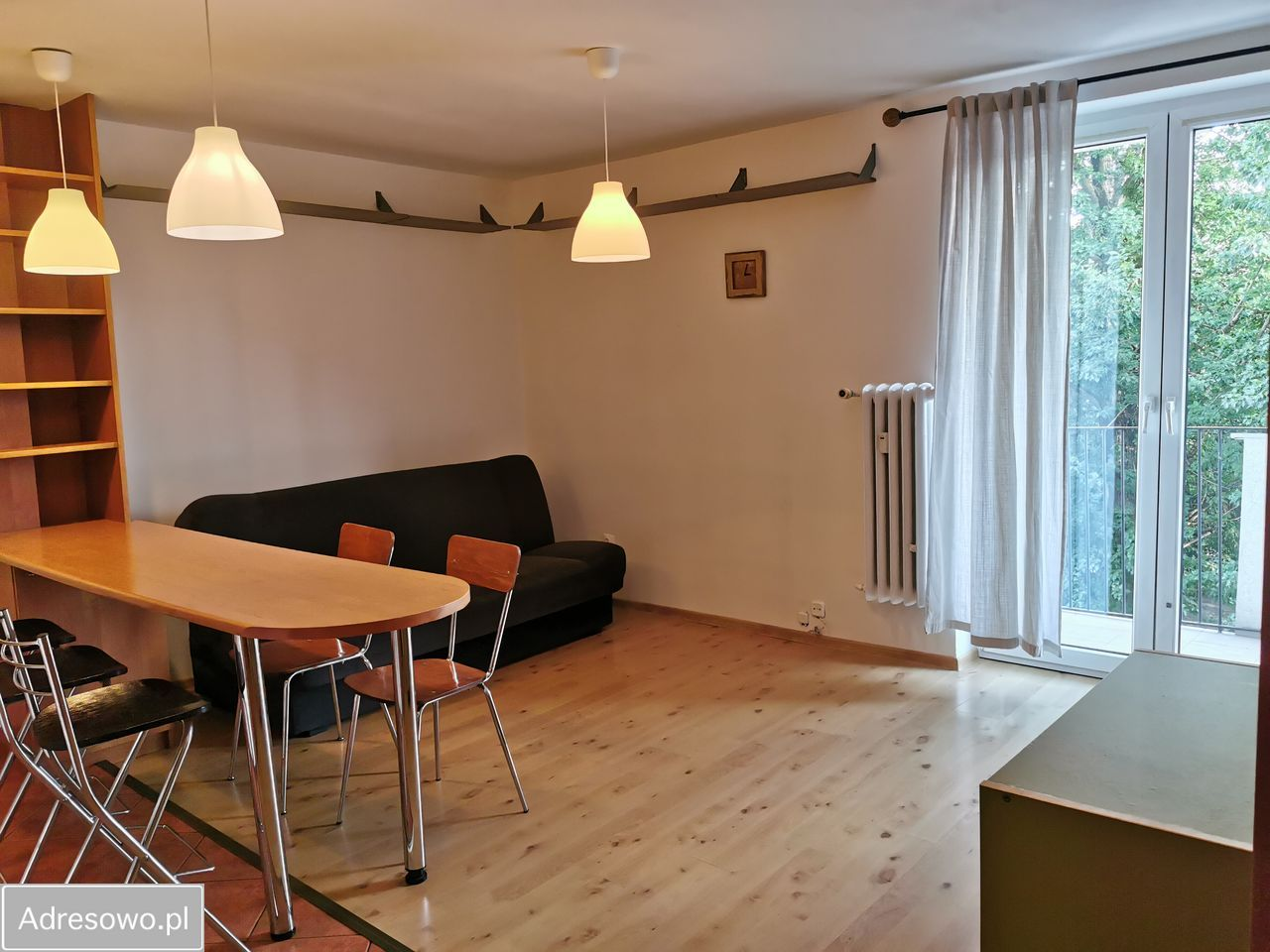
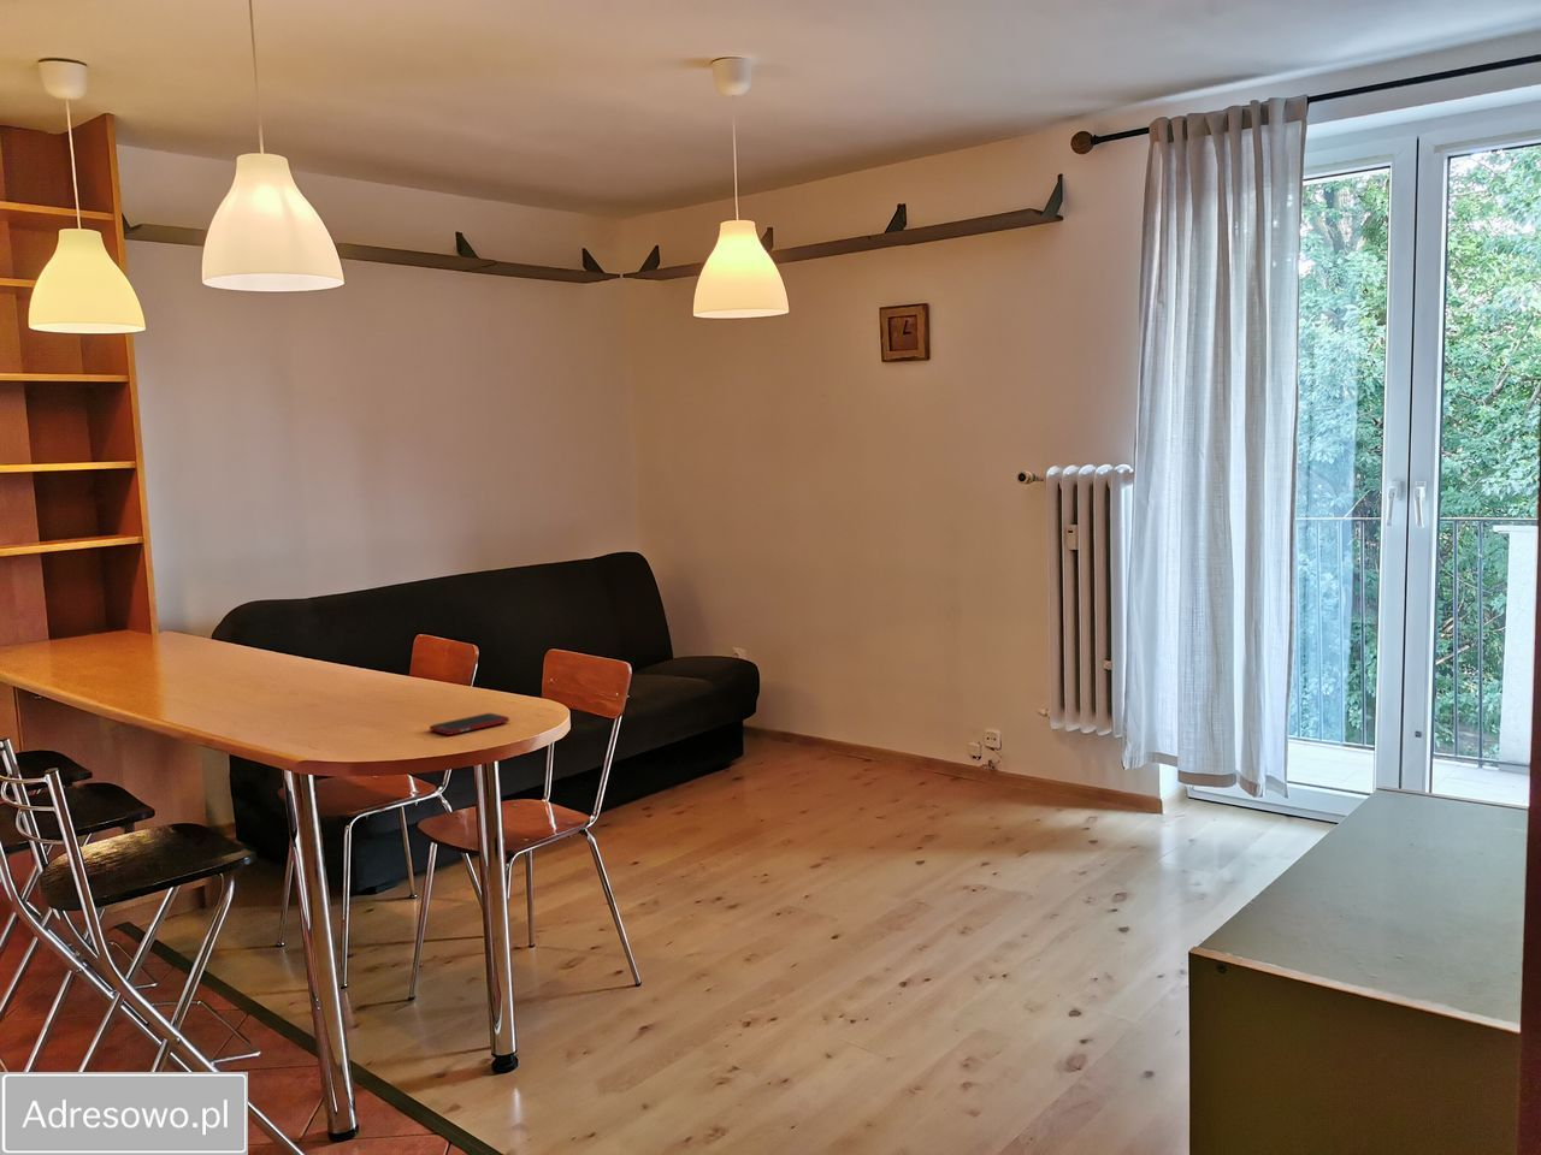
+ cell phone (470, 723)
